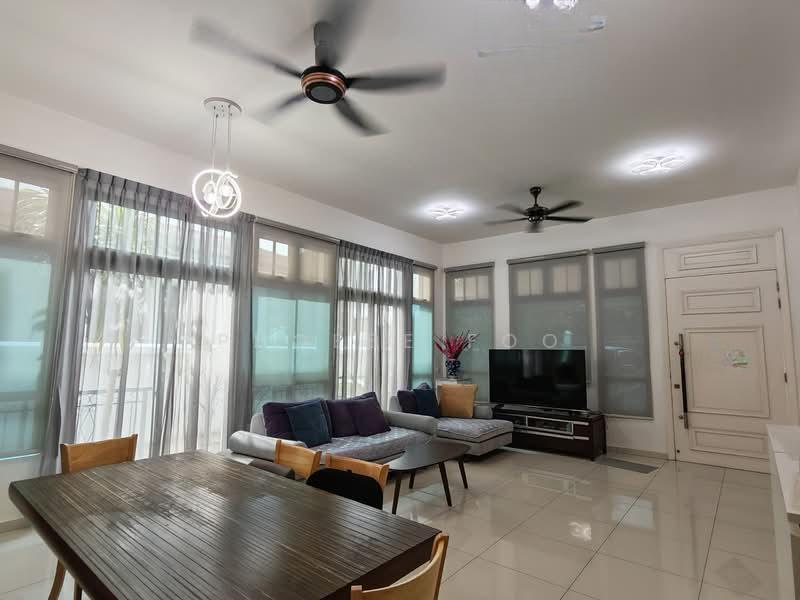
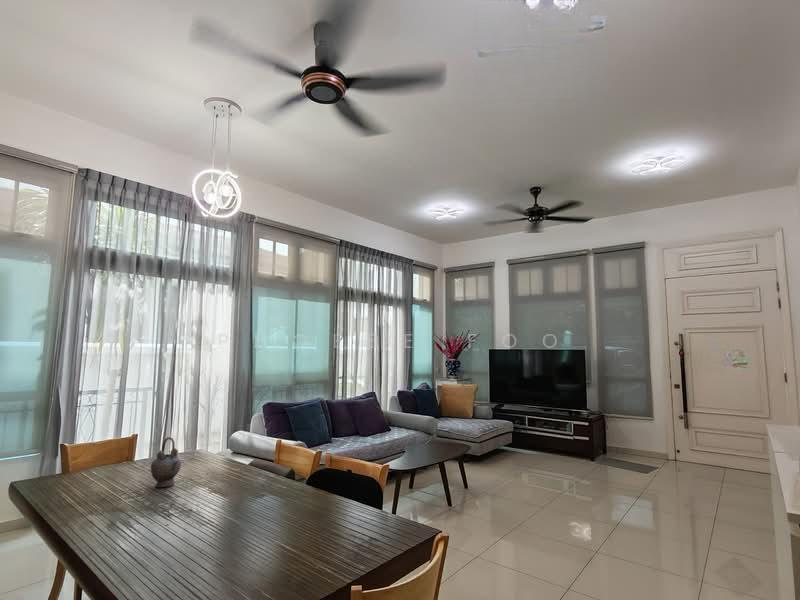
+ teapot (168, 461)
